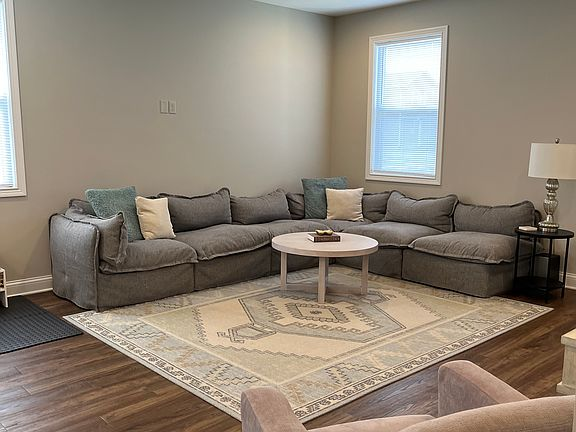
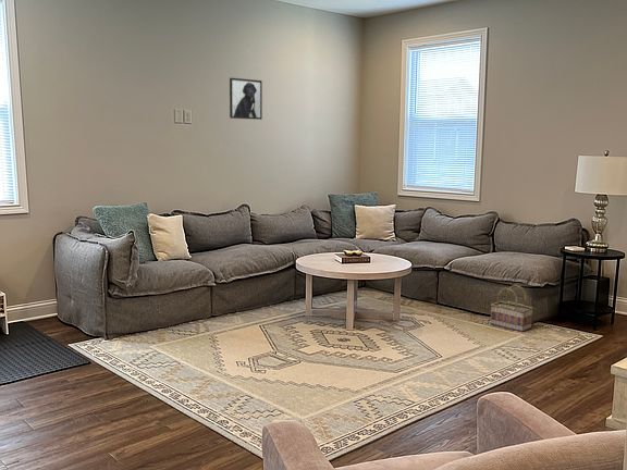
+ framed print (246, 99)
+ basket (512, 306)
